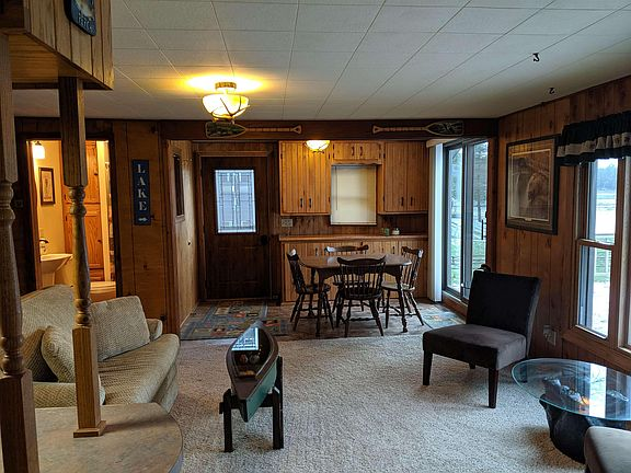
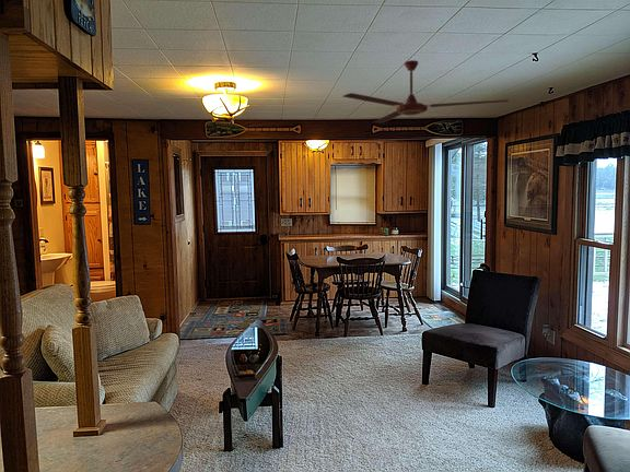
+ ceiling fan (413, 95)
